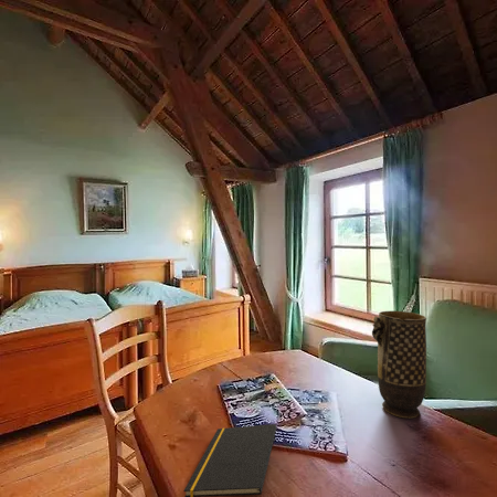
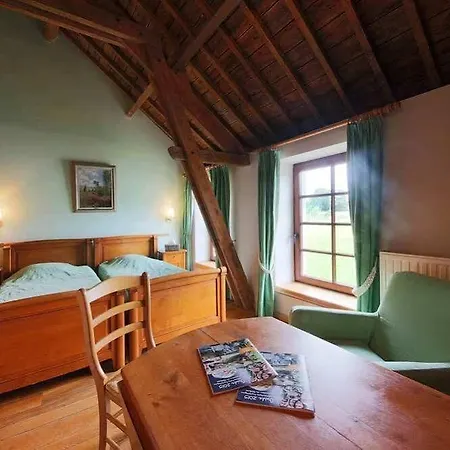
- vase (400, 361)
- notepad (235, 456)
